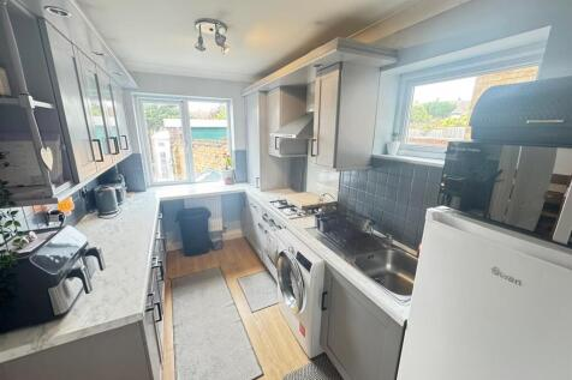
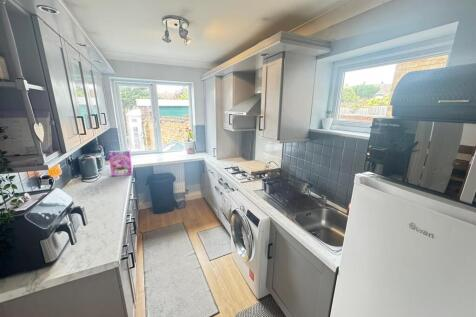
+ cereal box (121, 162)
